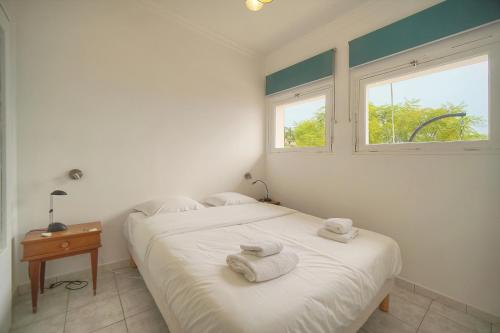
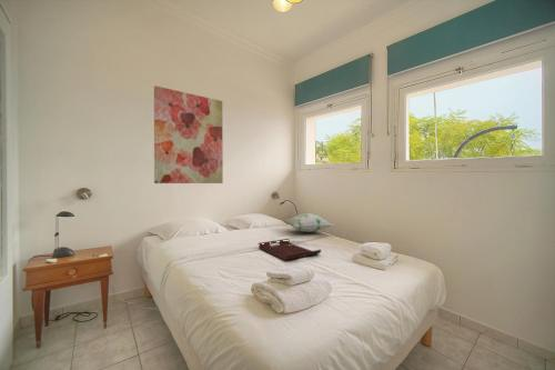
+ serving tray (287, 248)
+ decorative pillow (307, 222)
+ wall art (191, 139)
